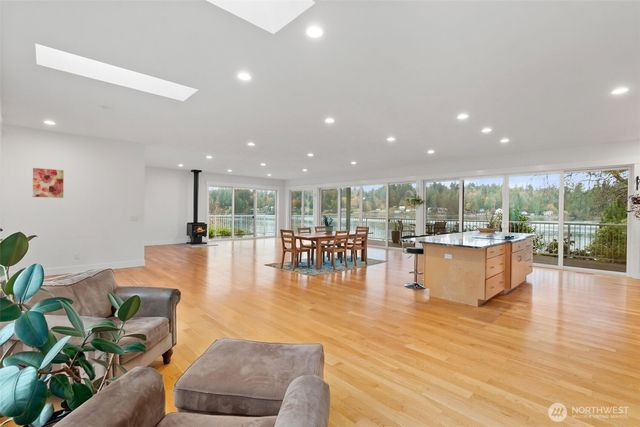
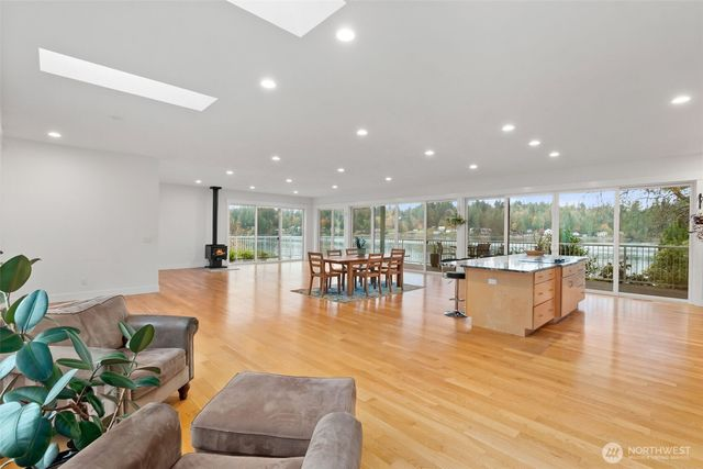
- wall art (48, 183)
